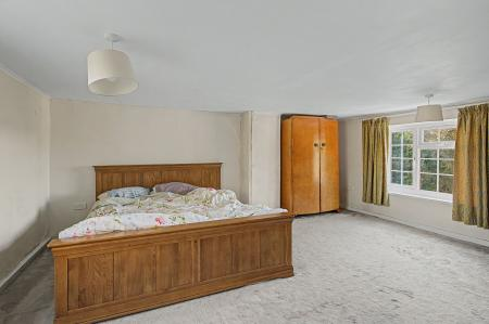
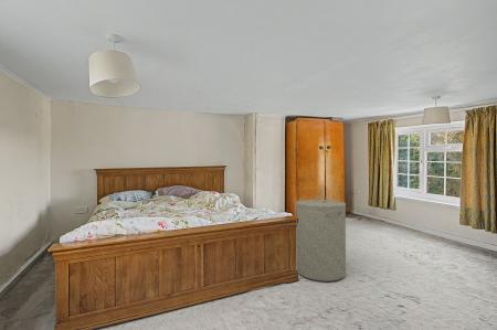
+ laundry hamper (320, 231)
